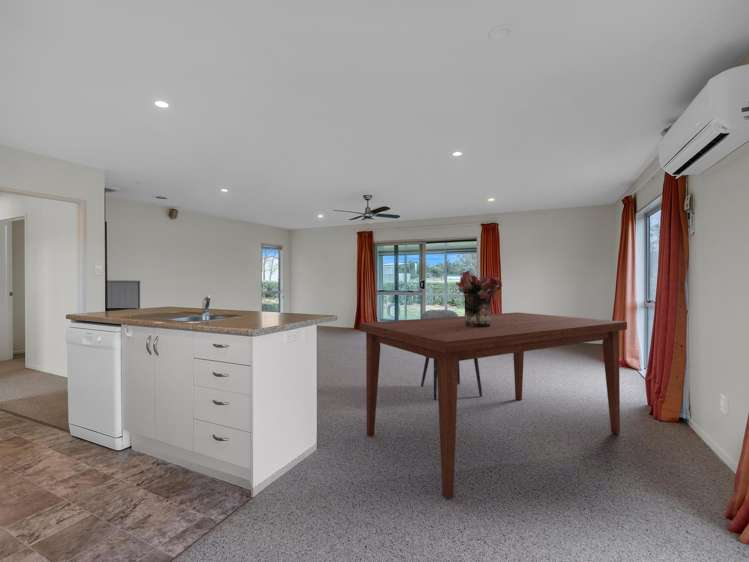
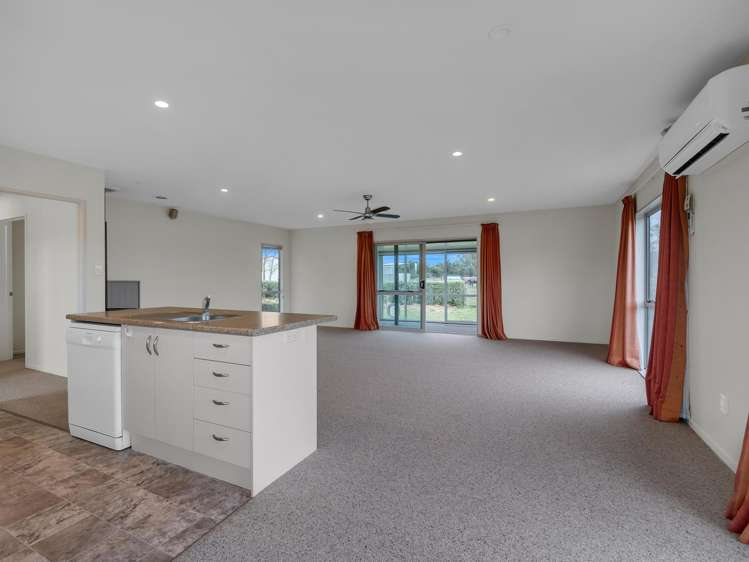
- bouquet (479, 297)
- dining chair (436, 360)
- dining table (514, 377)
